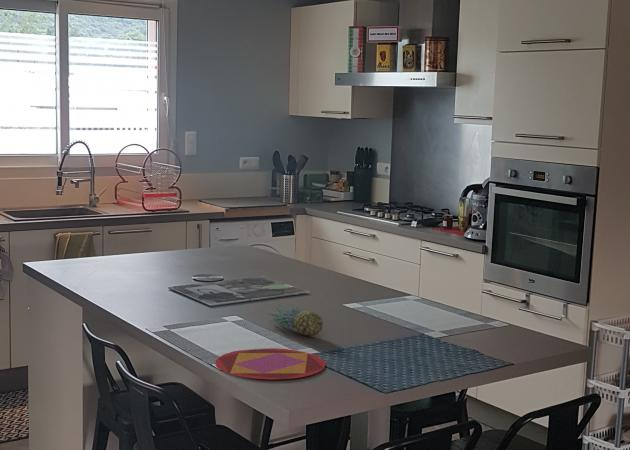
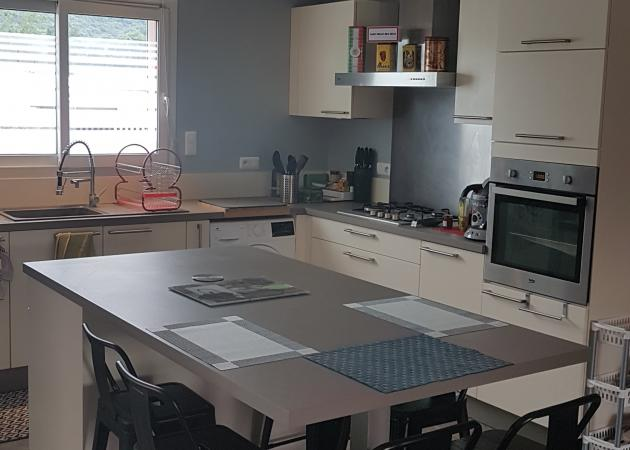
- plate (270, 362)
- fruit (293, 318)
